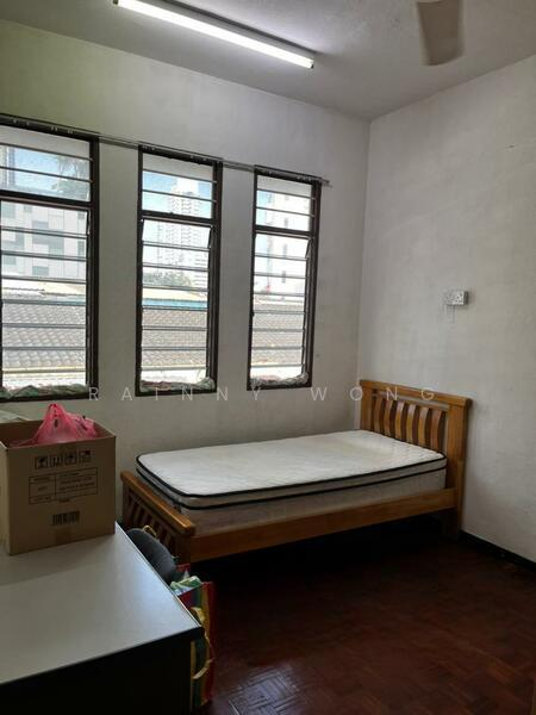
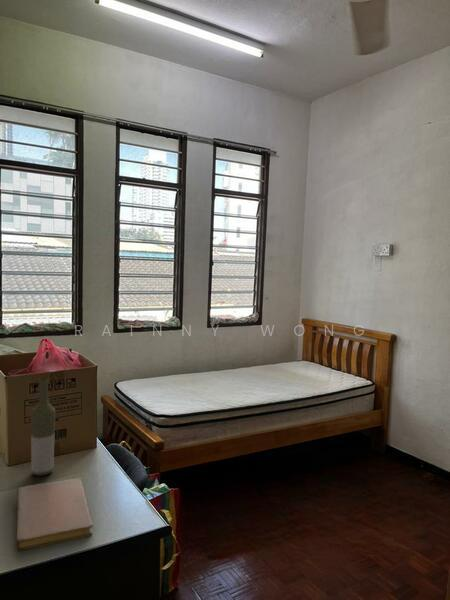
+ bottle (43, 425)
+ notebook (52, 509)
